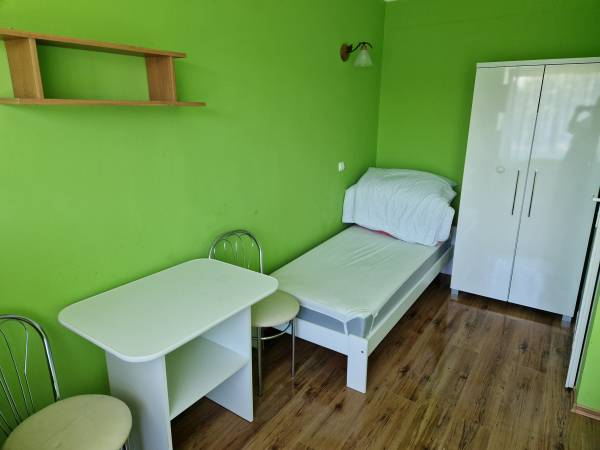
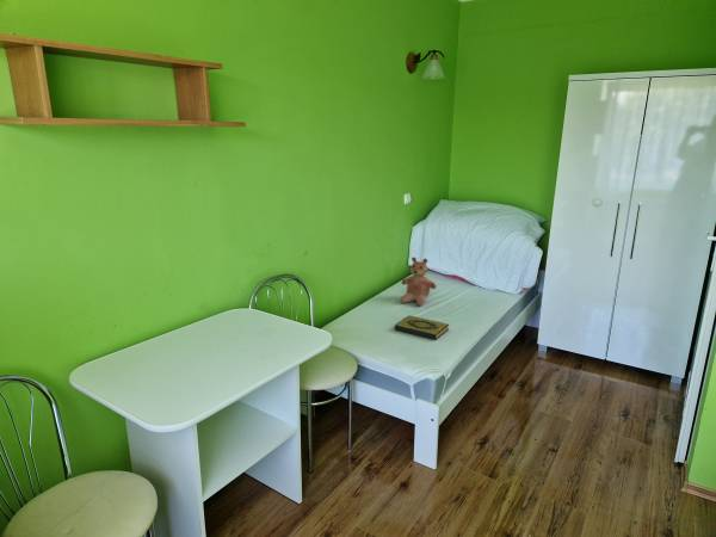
+ hardback book (421, 327)
+ teddy bear (416, 280)
